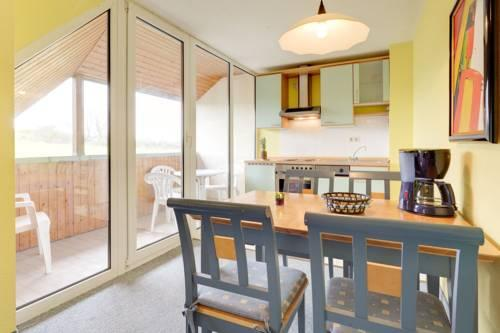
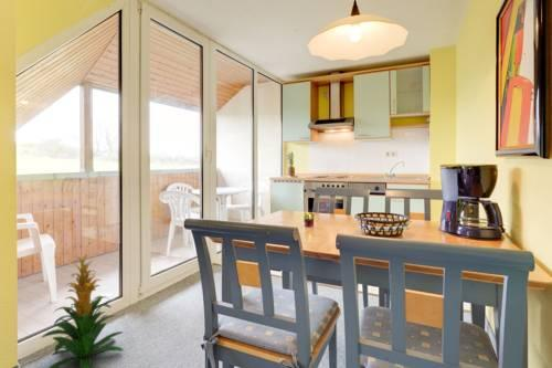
+ indoor plant (83, 307)
